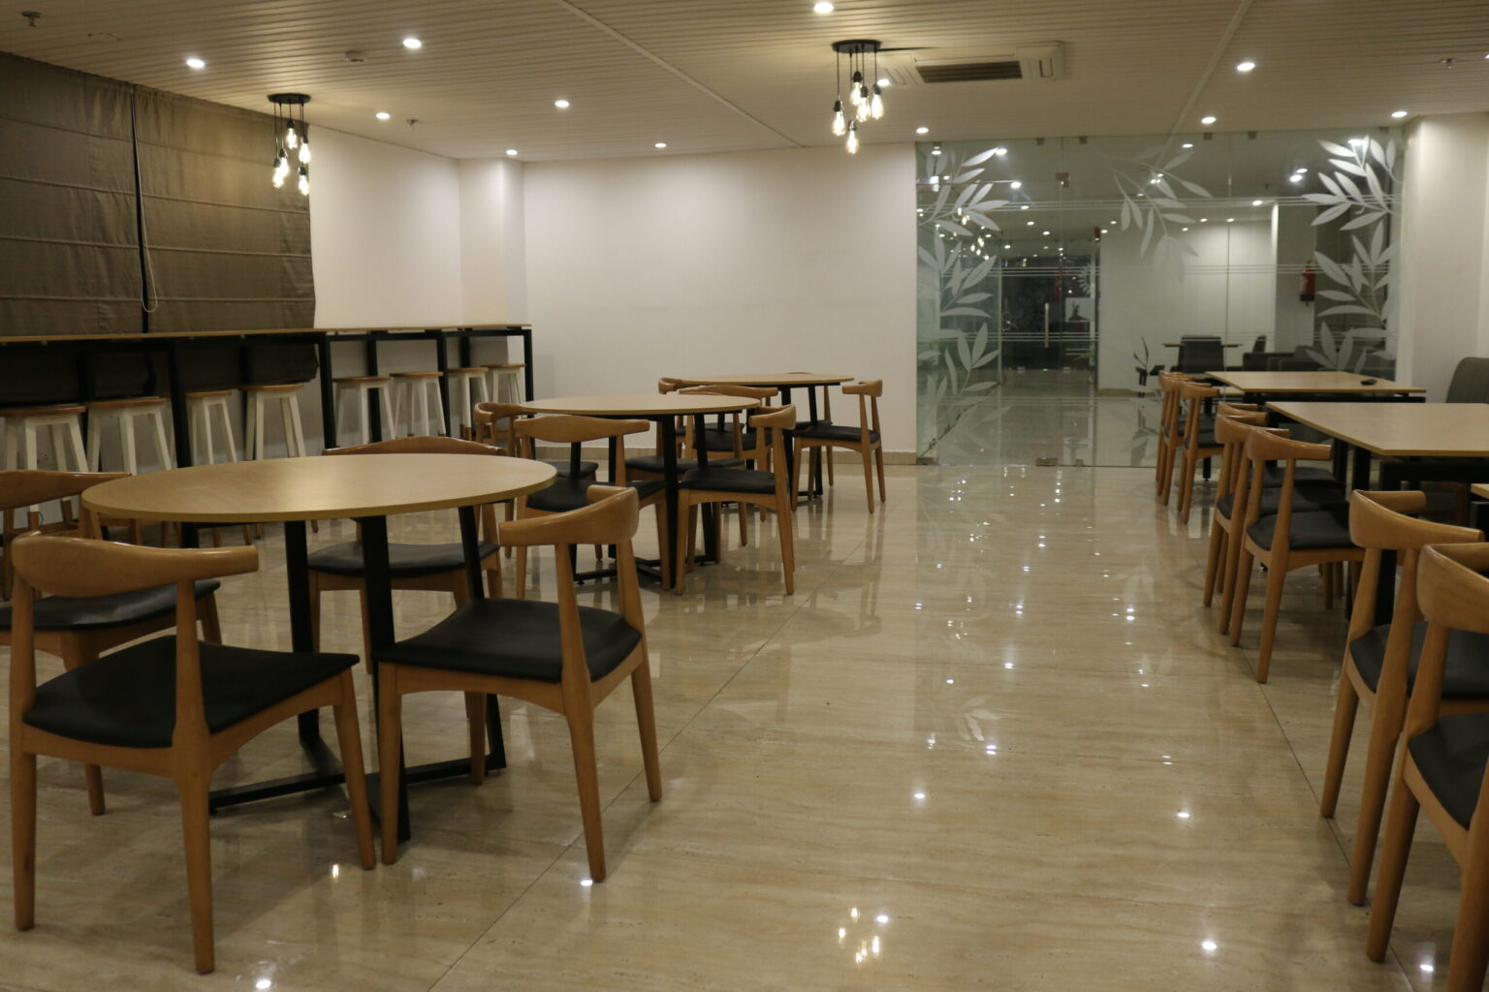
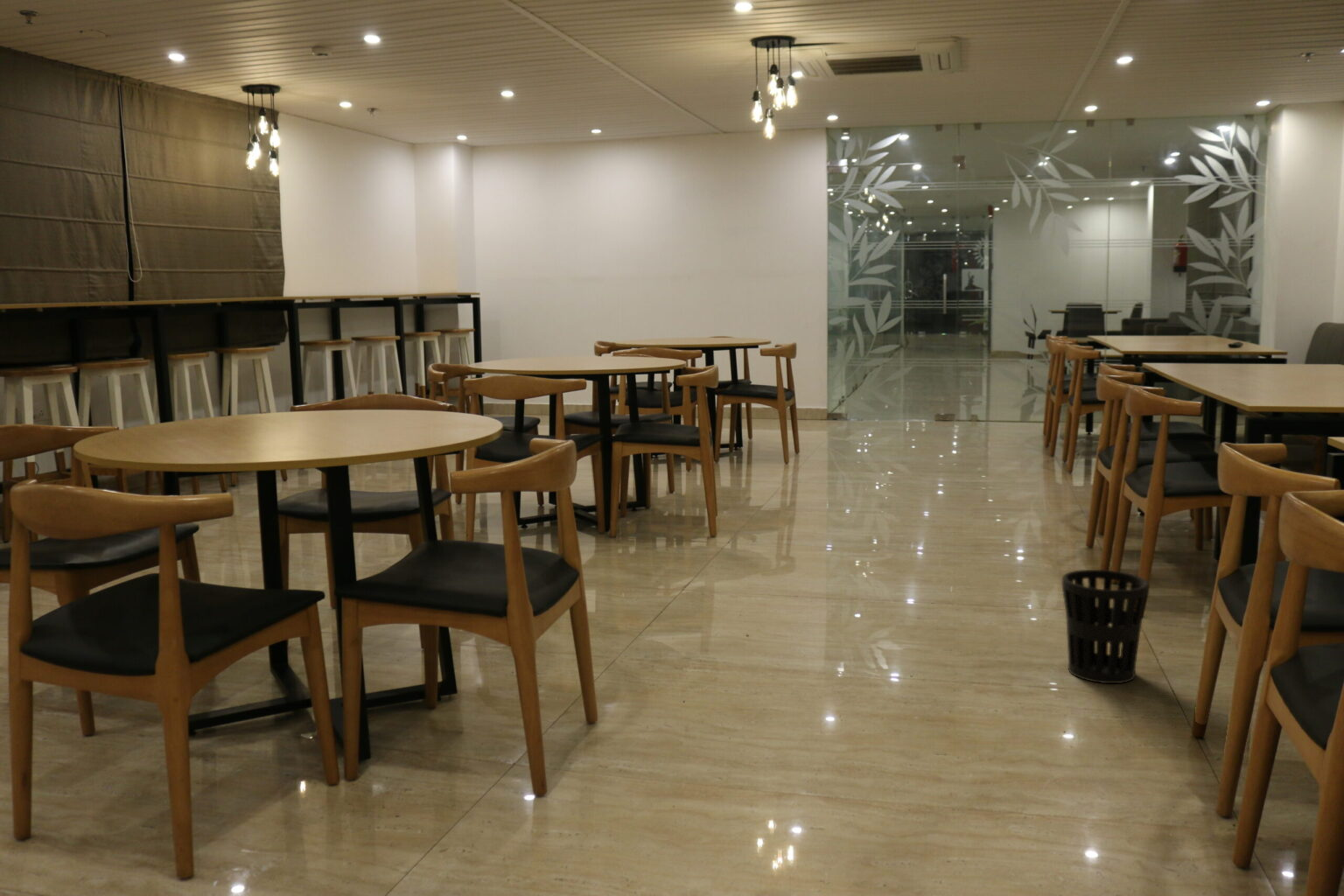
+ wastebasket (1102, 626)
